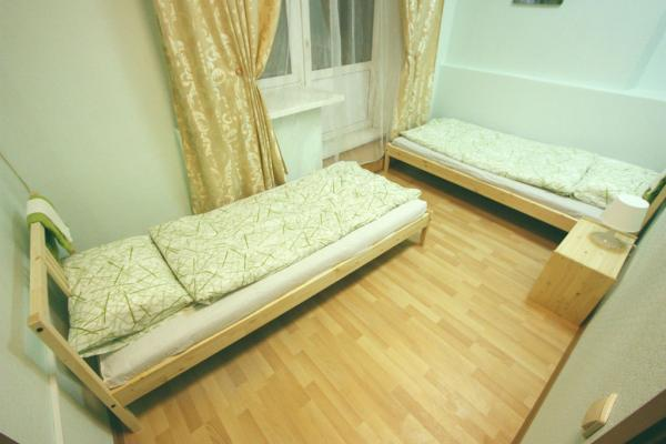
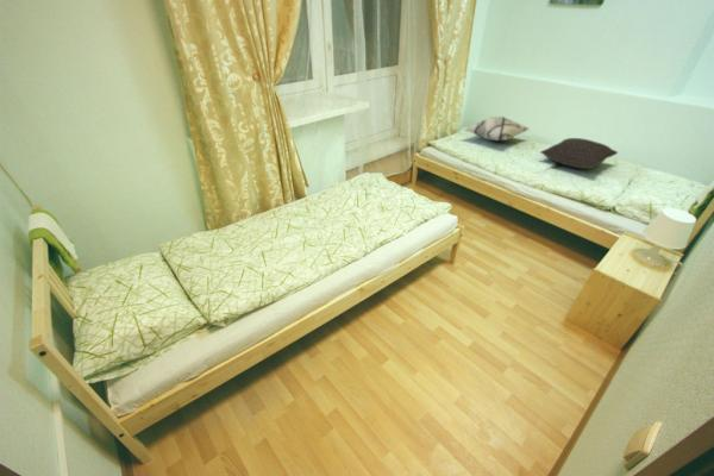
+ decorative pillow (496, 129)
+ pillow (577, 152)
